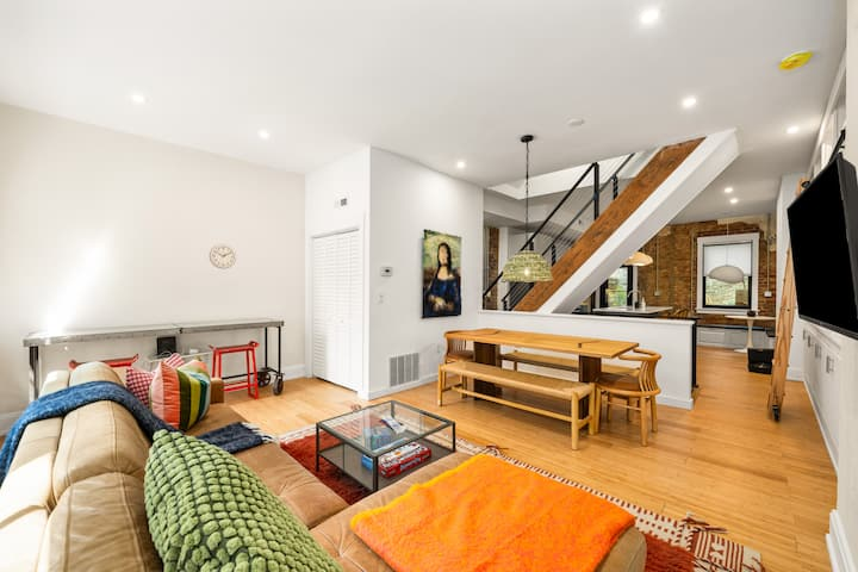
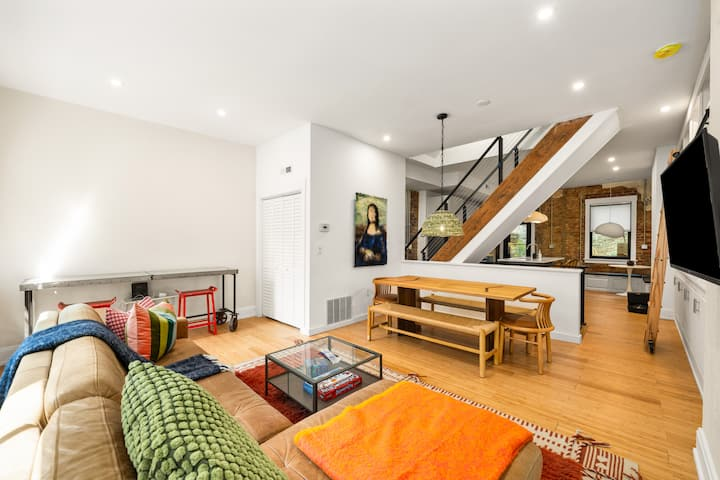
- wall clock (223, 256)
